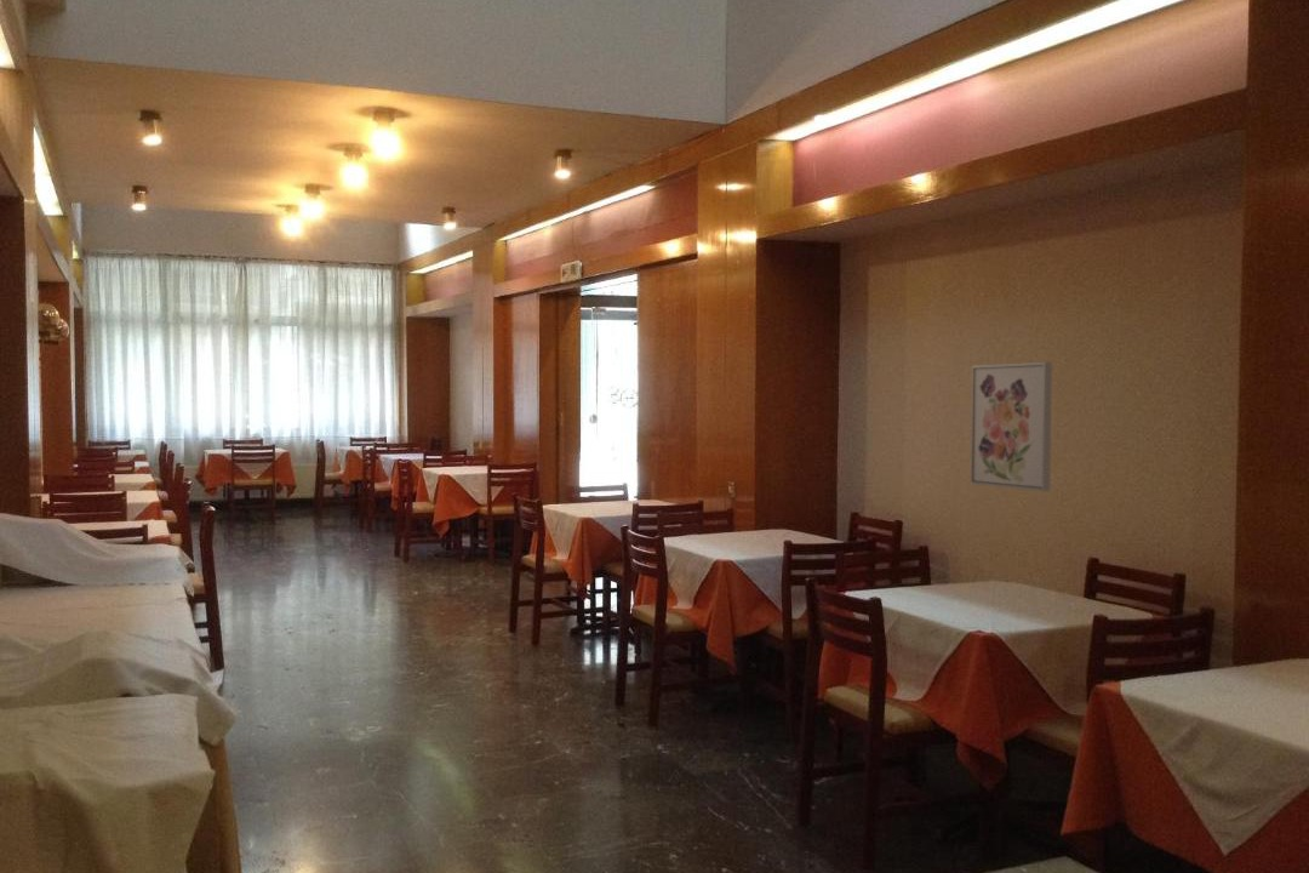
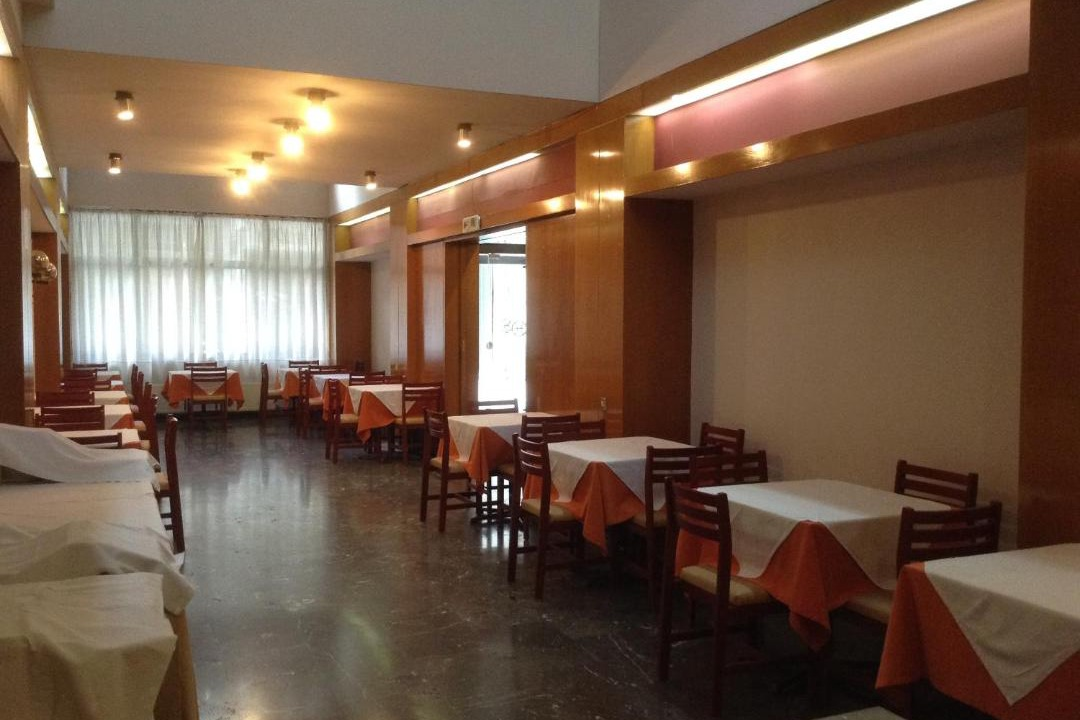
- wall art (1008, 426)
